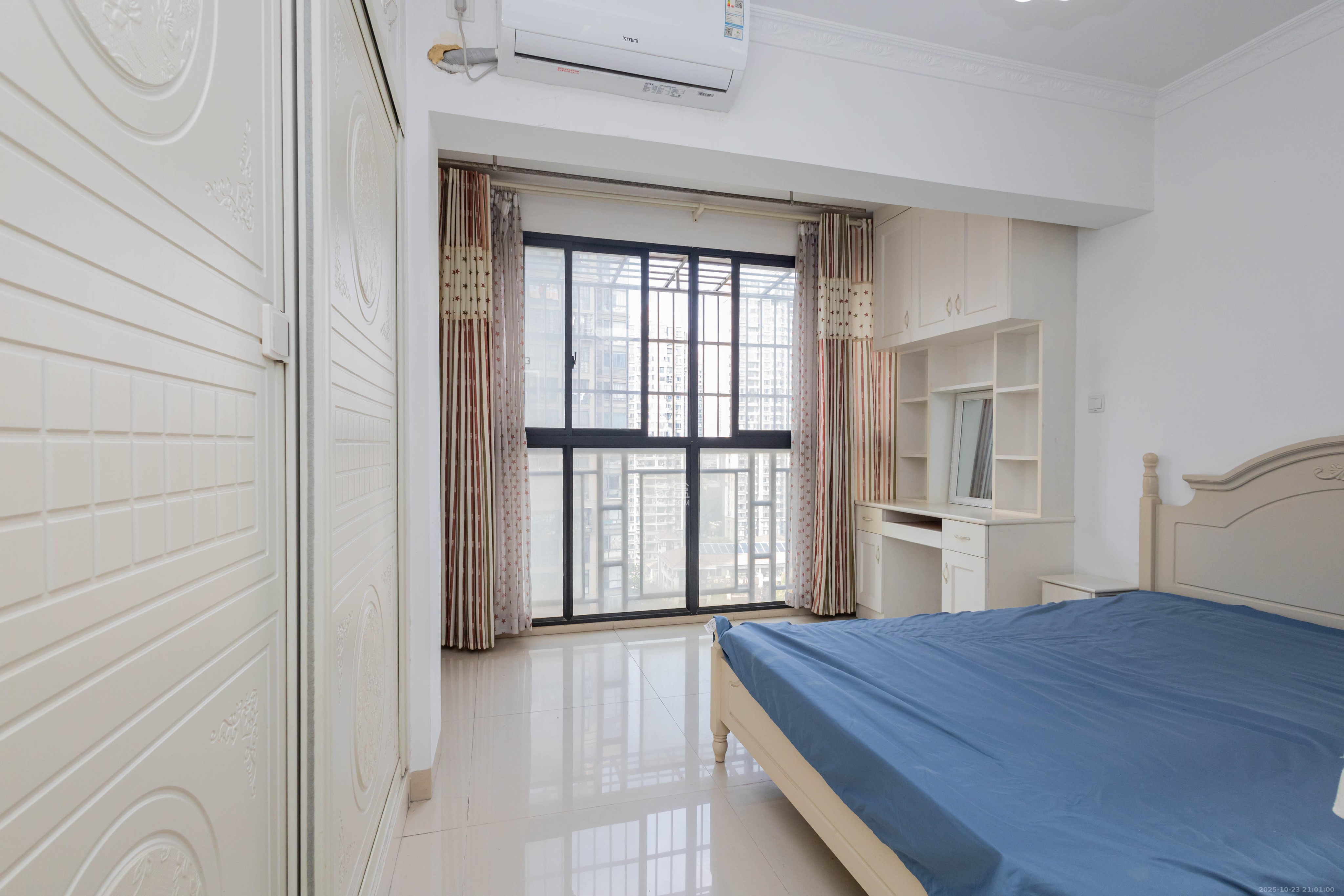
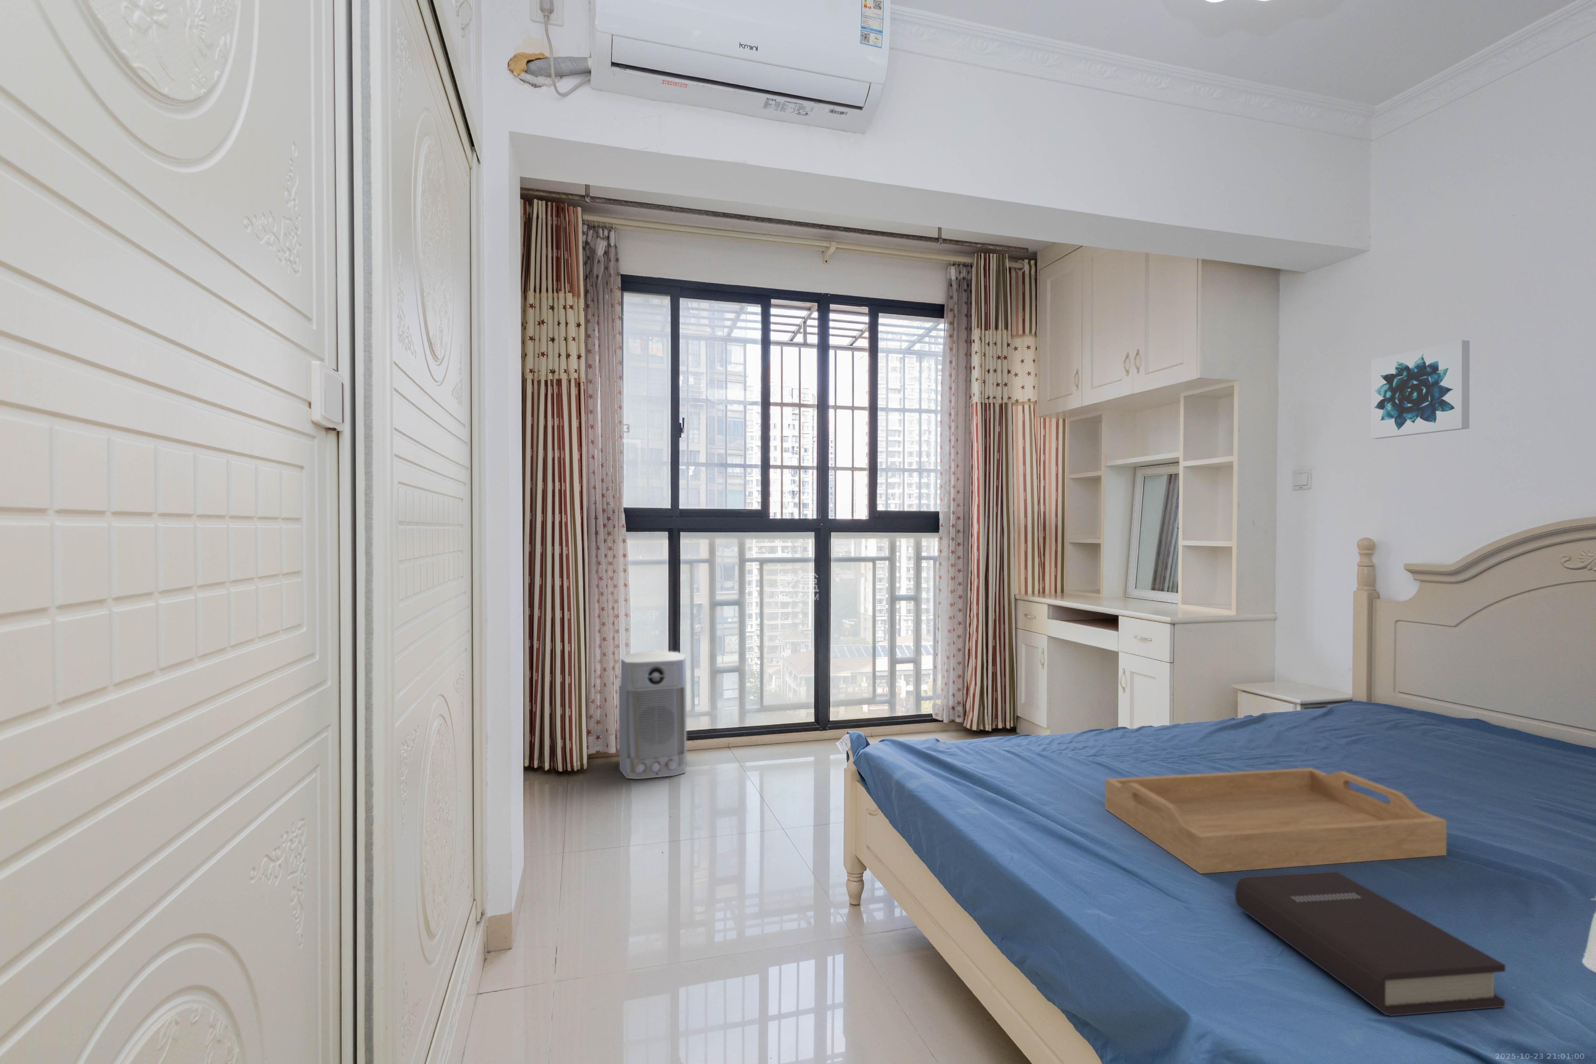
+ book (1355, 935)
+ serving tray (1262, 809)
+ wall art (1418, 392)
+ air purifier (653, 711)
